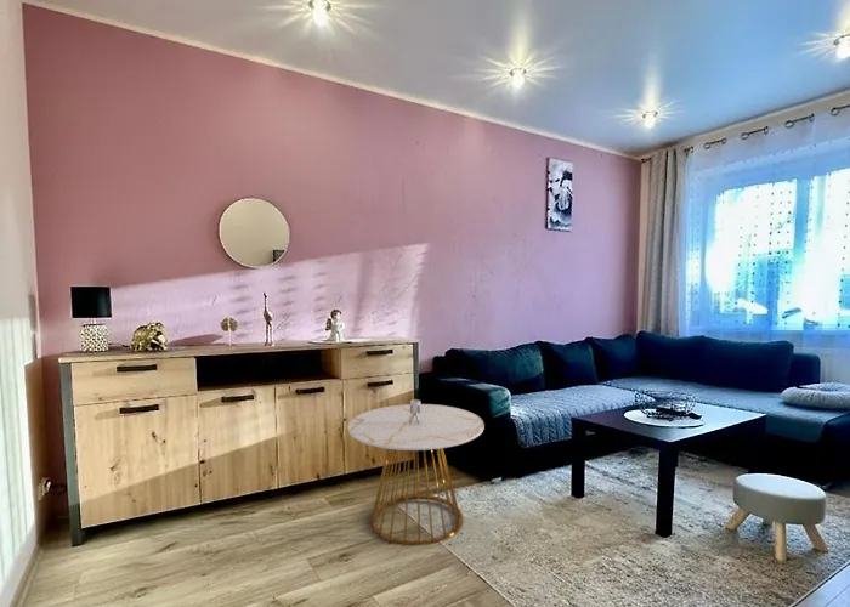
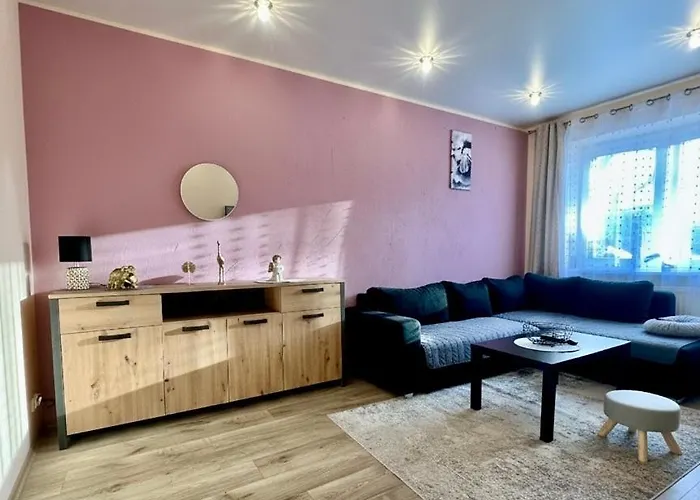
- side table (416, 460)
